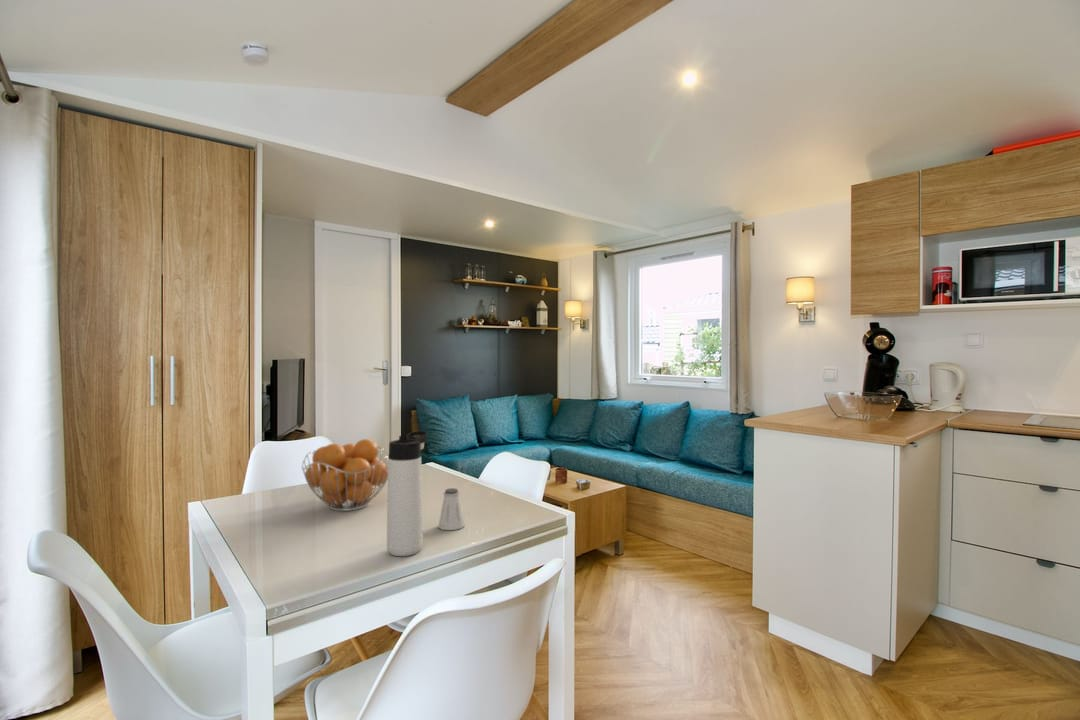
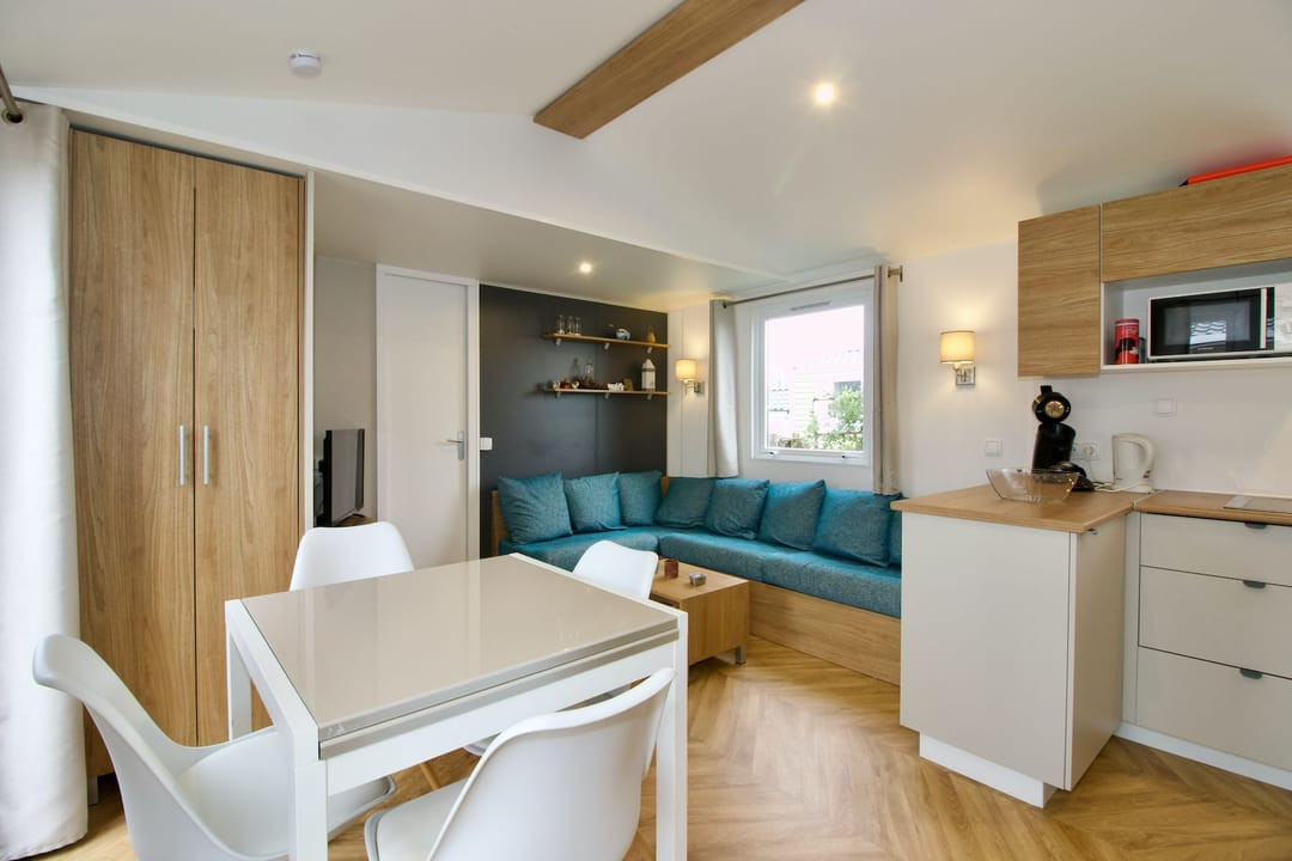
- thermos bottle (409, 491)
- saltshaker (451, 507)
- fruit basket (349, 473)
